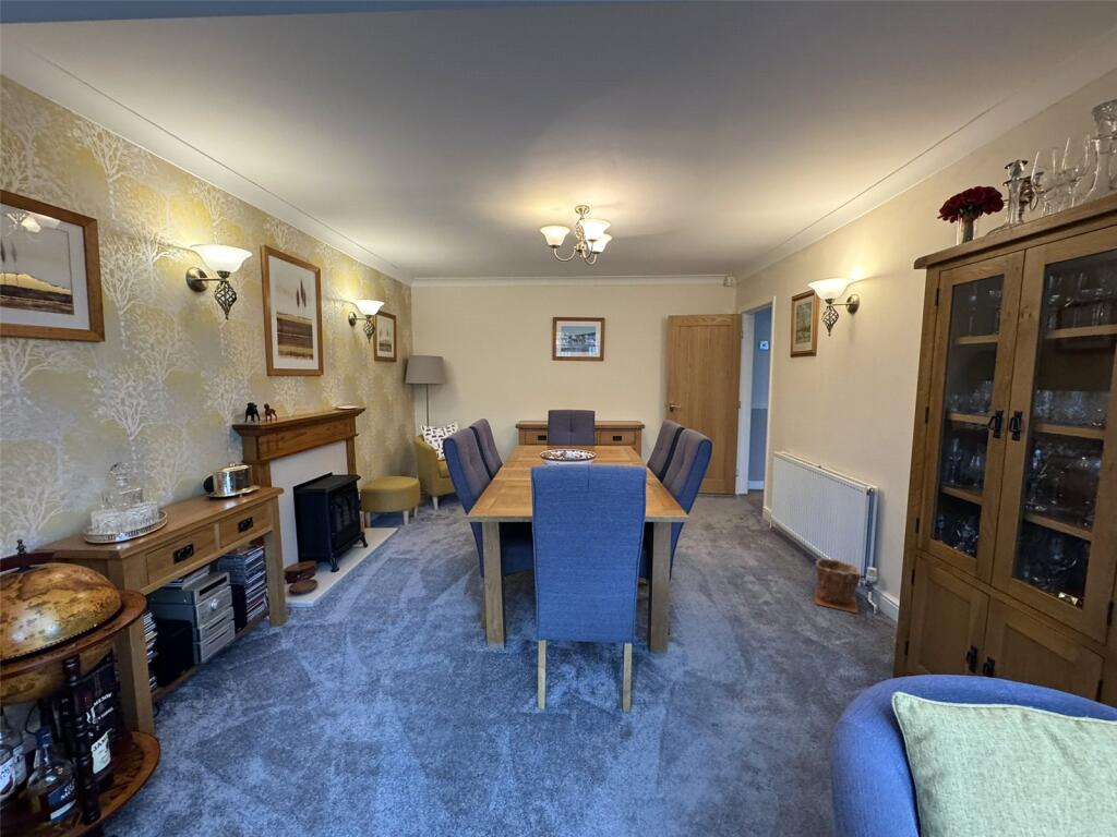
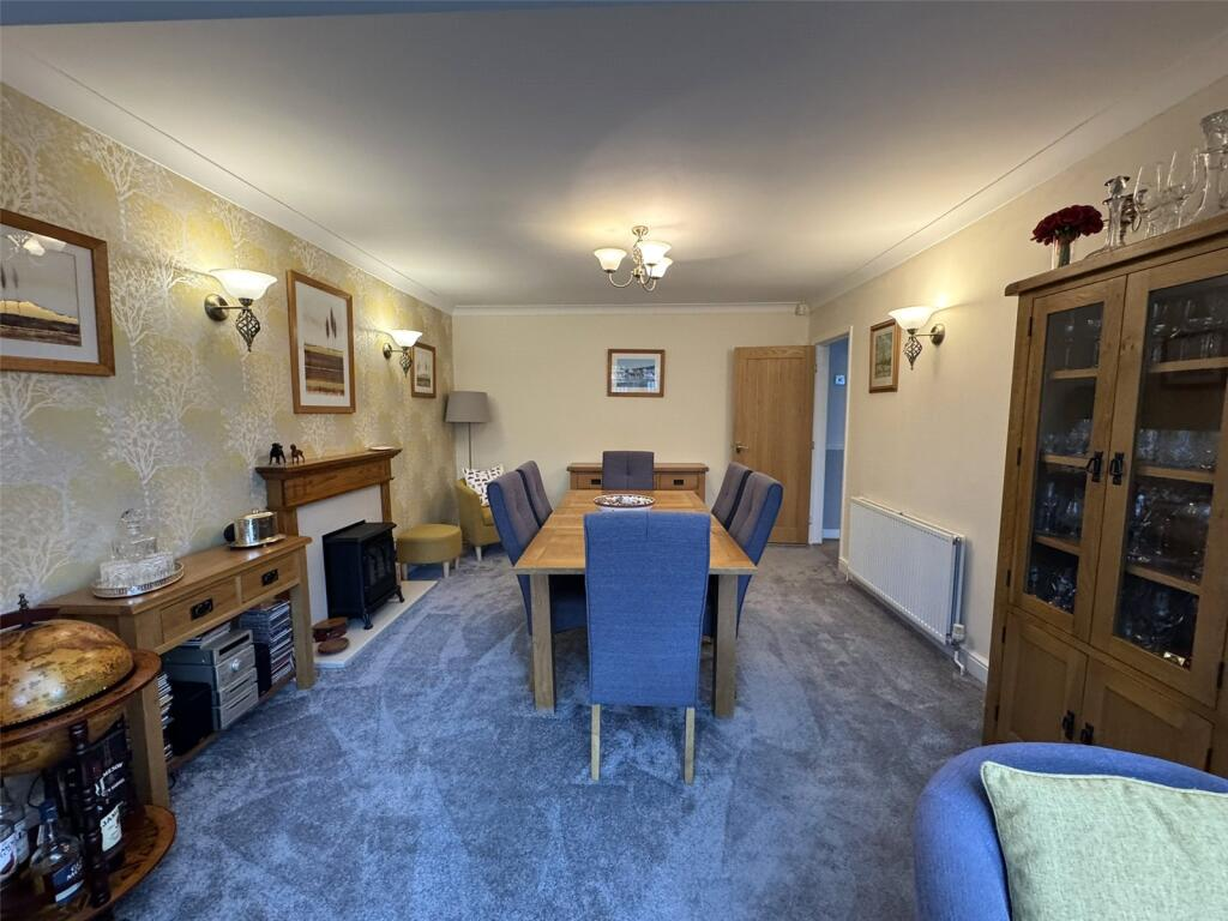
- plant pot (837, 582)
